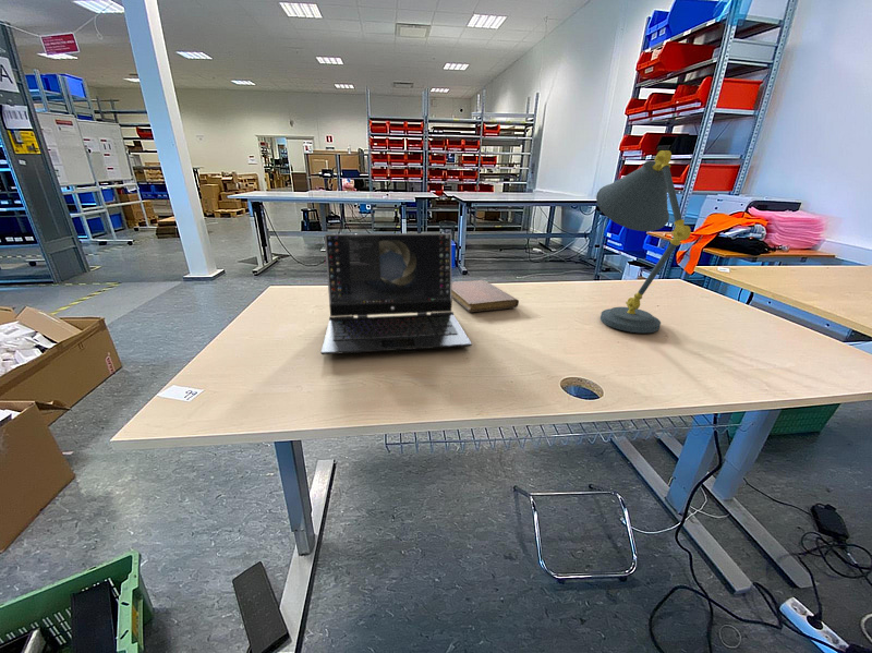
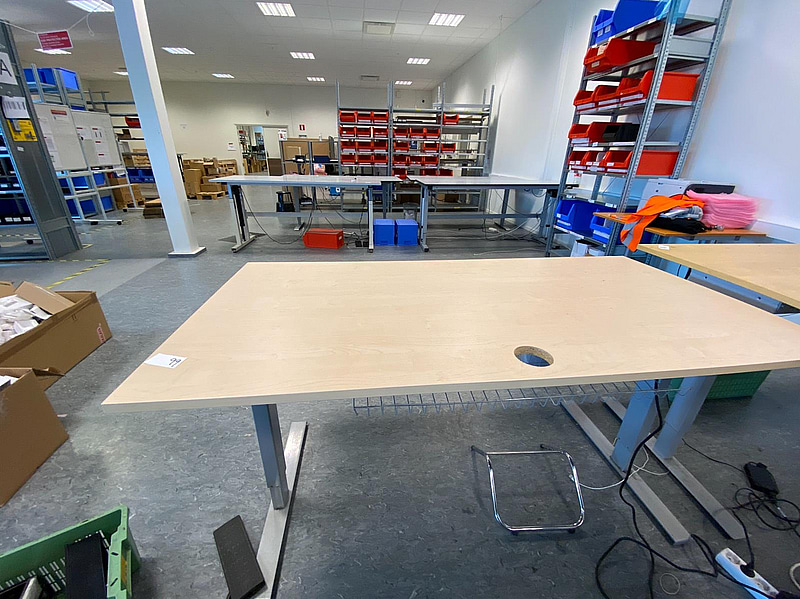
- desk lamp (640, 230)
- laptop (393, 289)
- notebook (477, 293)
